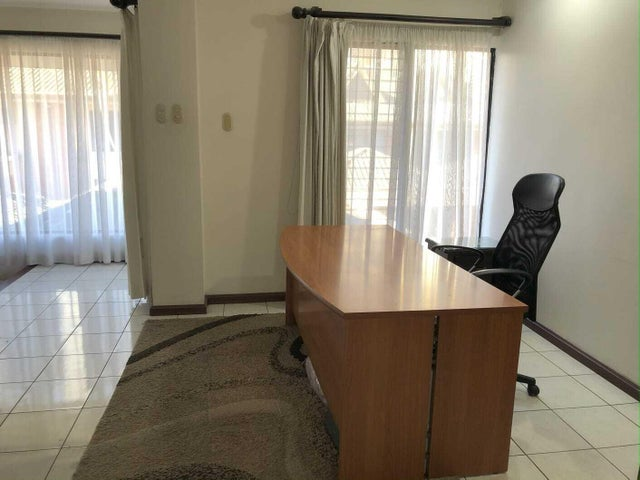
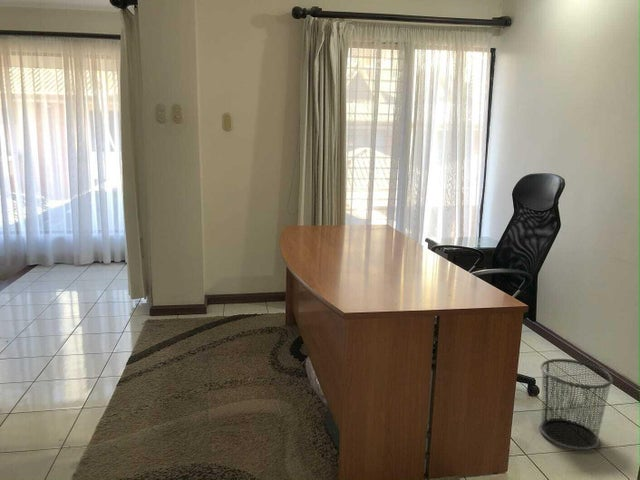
+ waste bin (572, 403)
